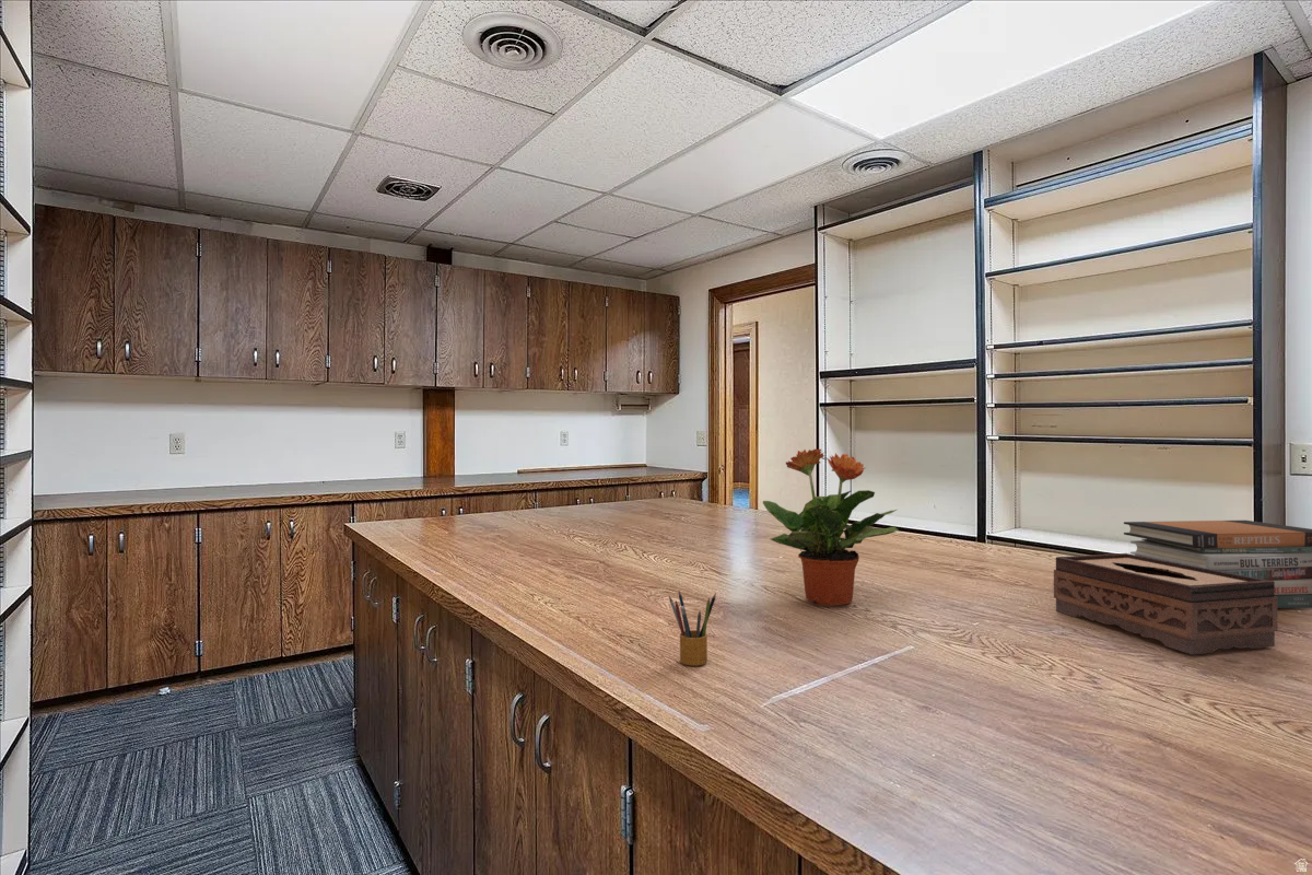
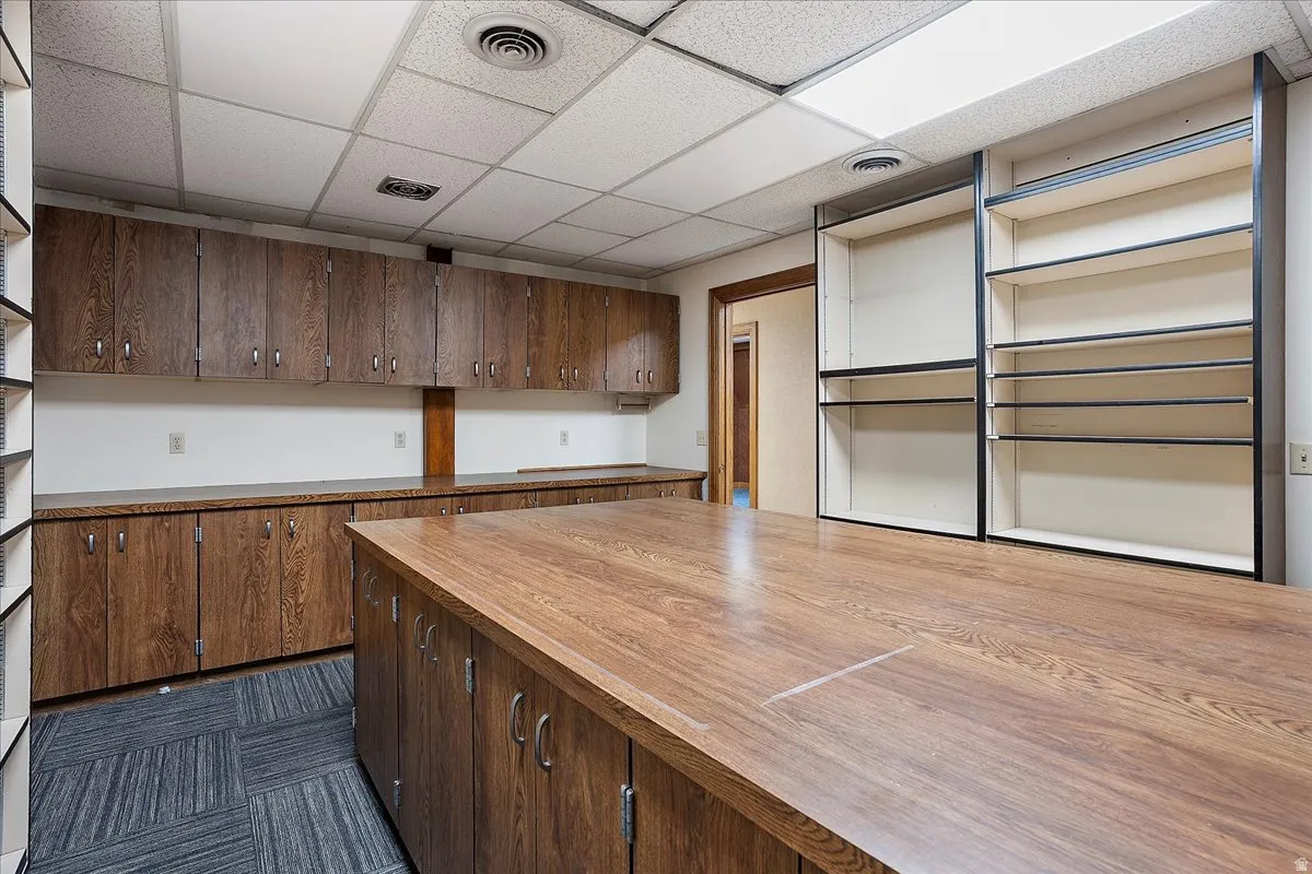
- potted plant (827, 525)
- tissue box (1155, 597)
- pencil box (696, 627)
- book stack (1223, 561)
